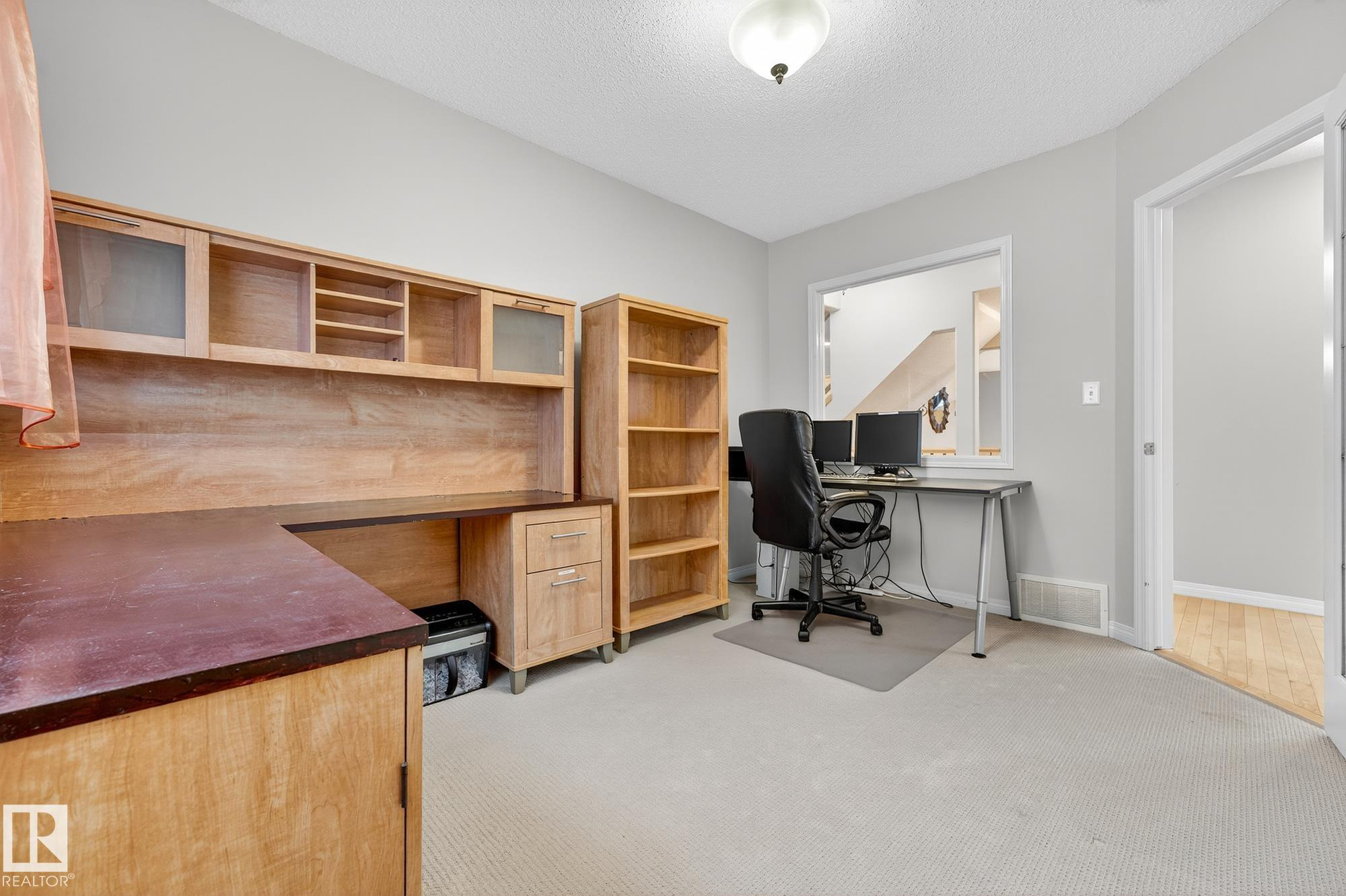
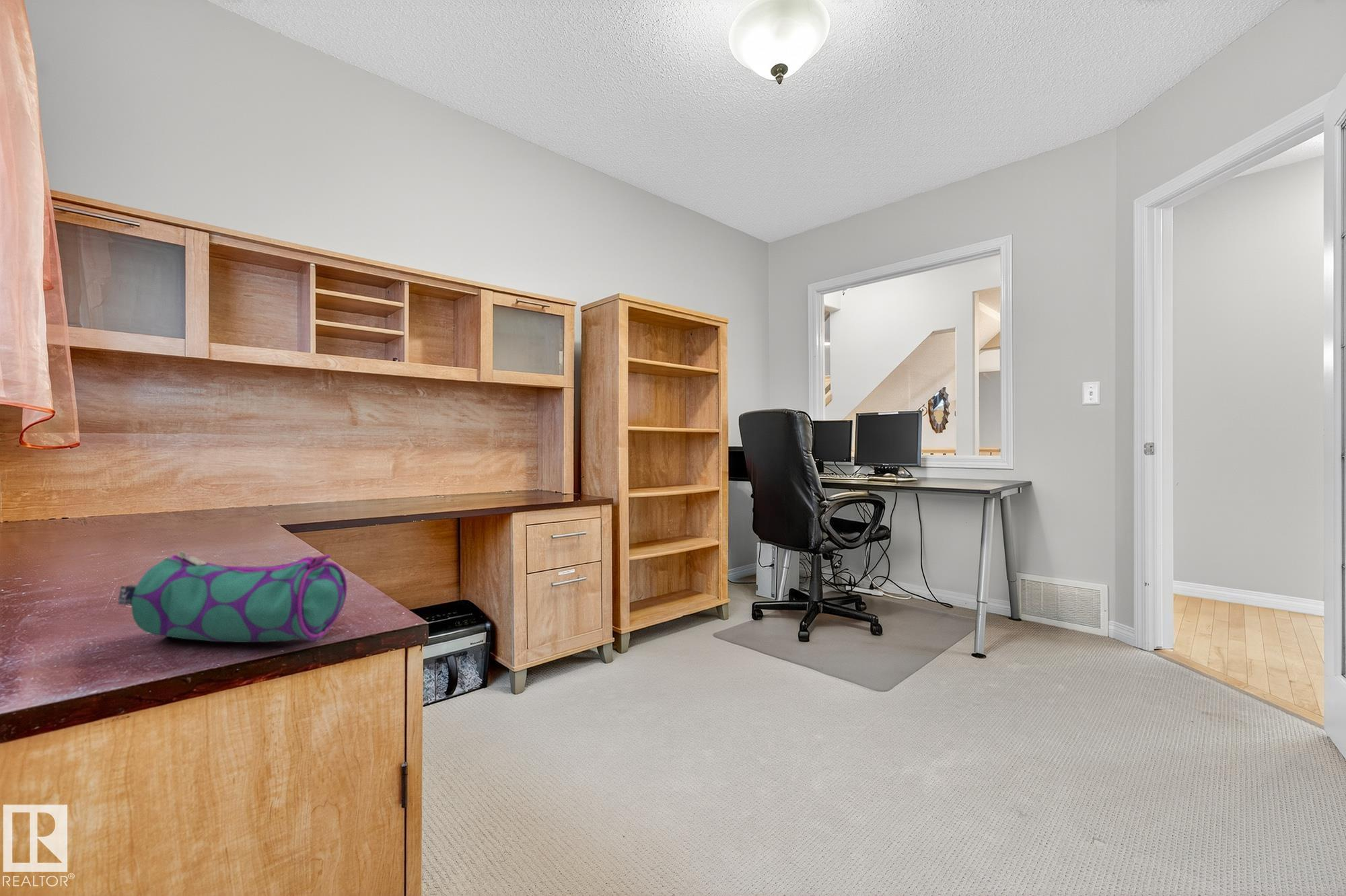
+ pencil case (242, 595)
